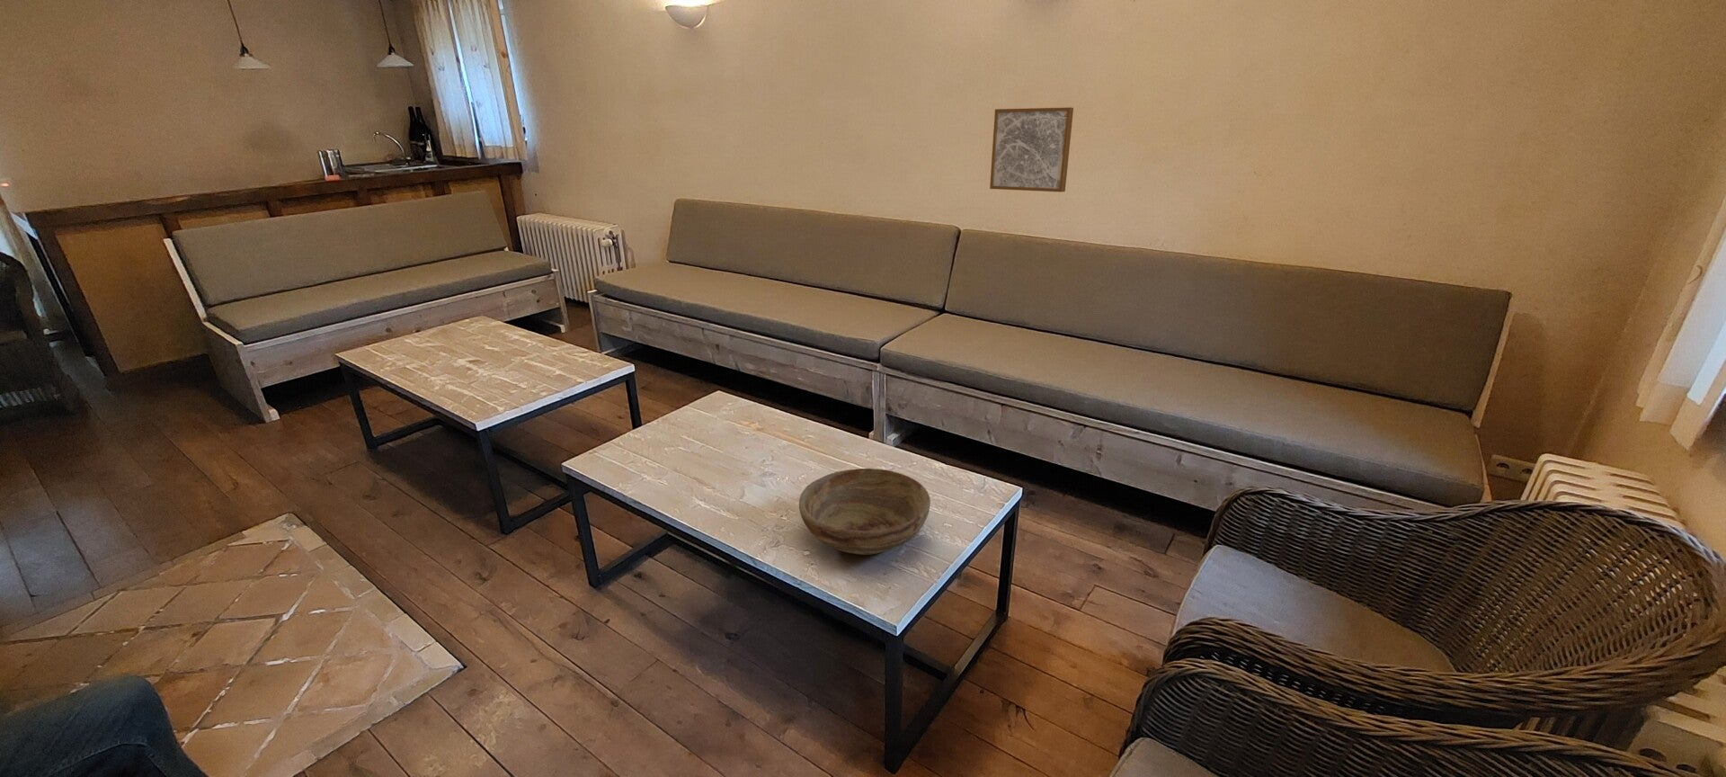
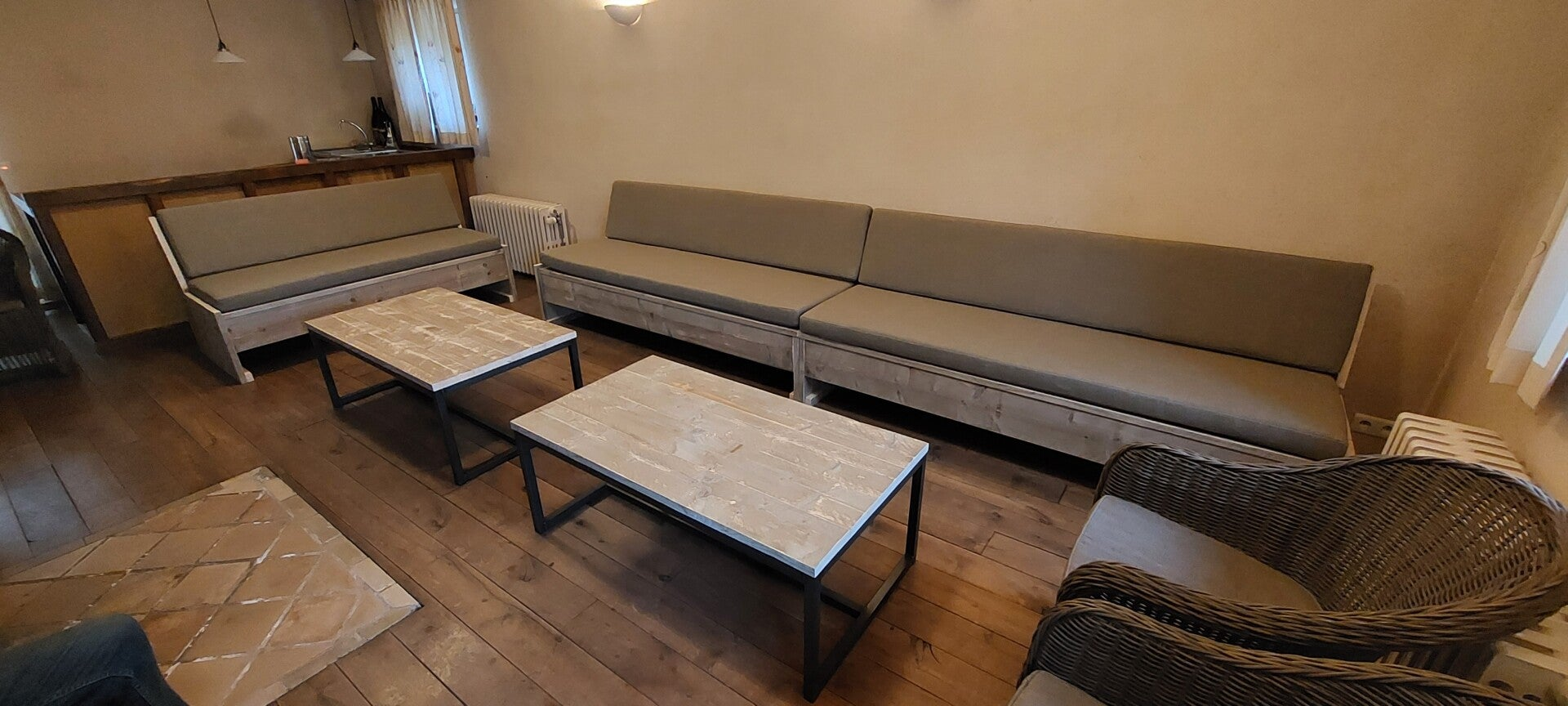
- wall art (1029, 150)
- bowl (864, 516)
